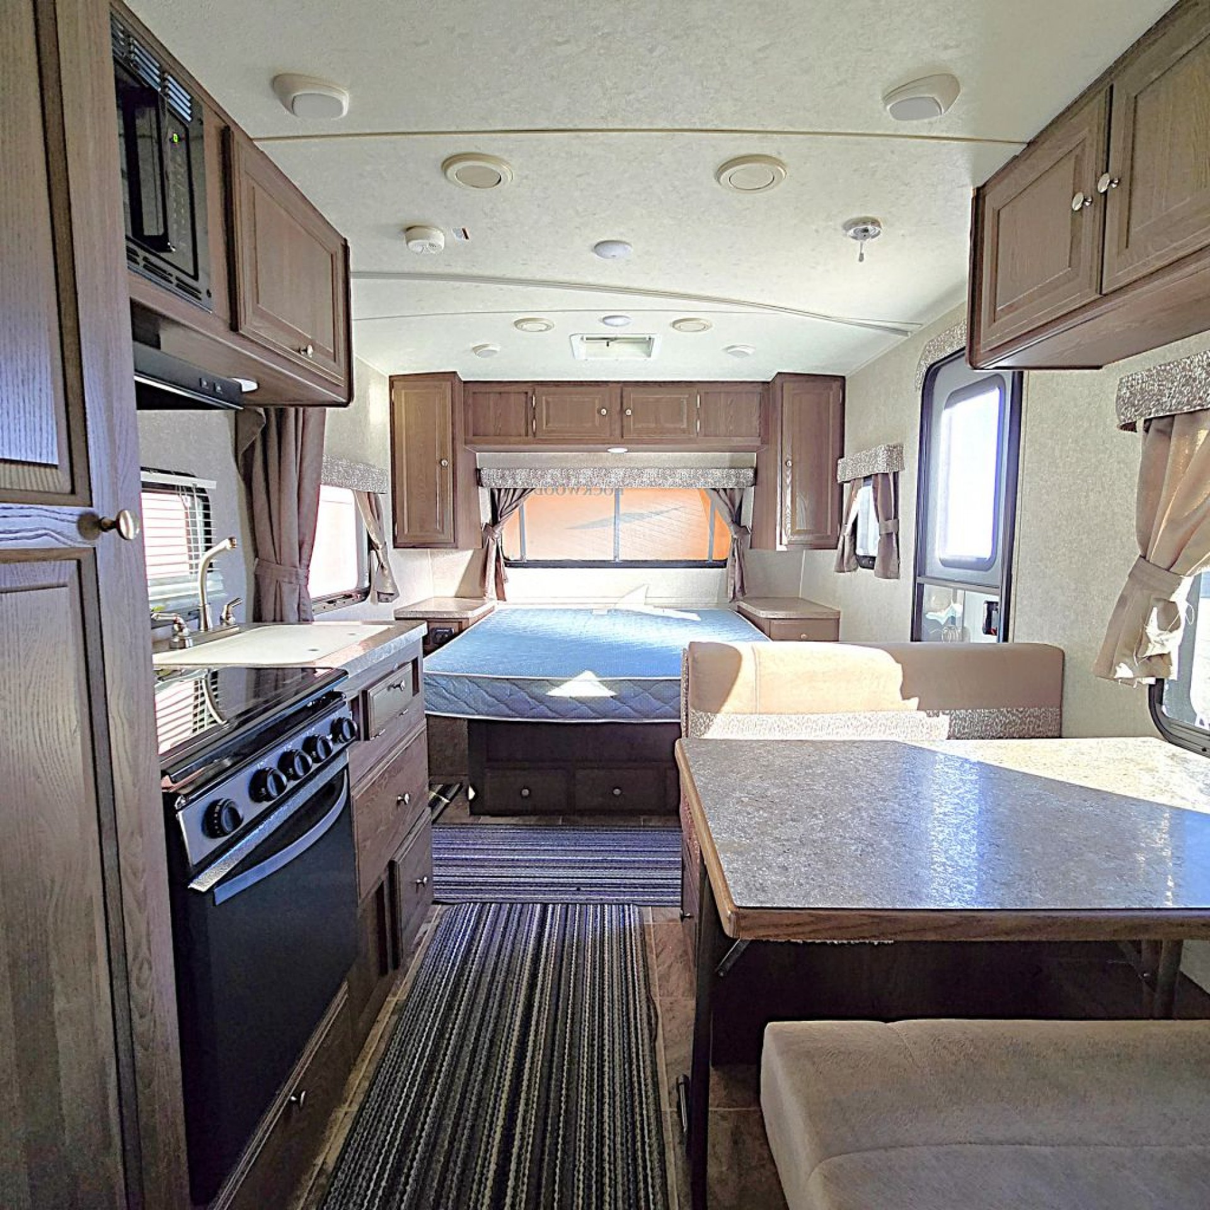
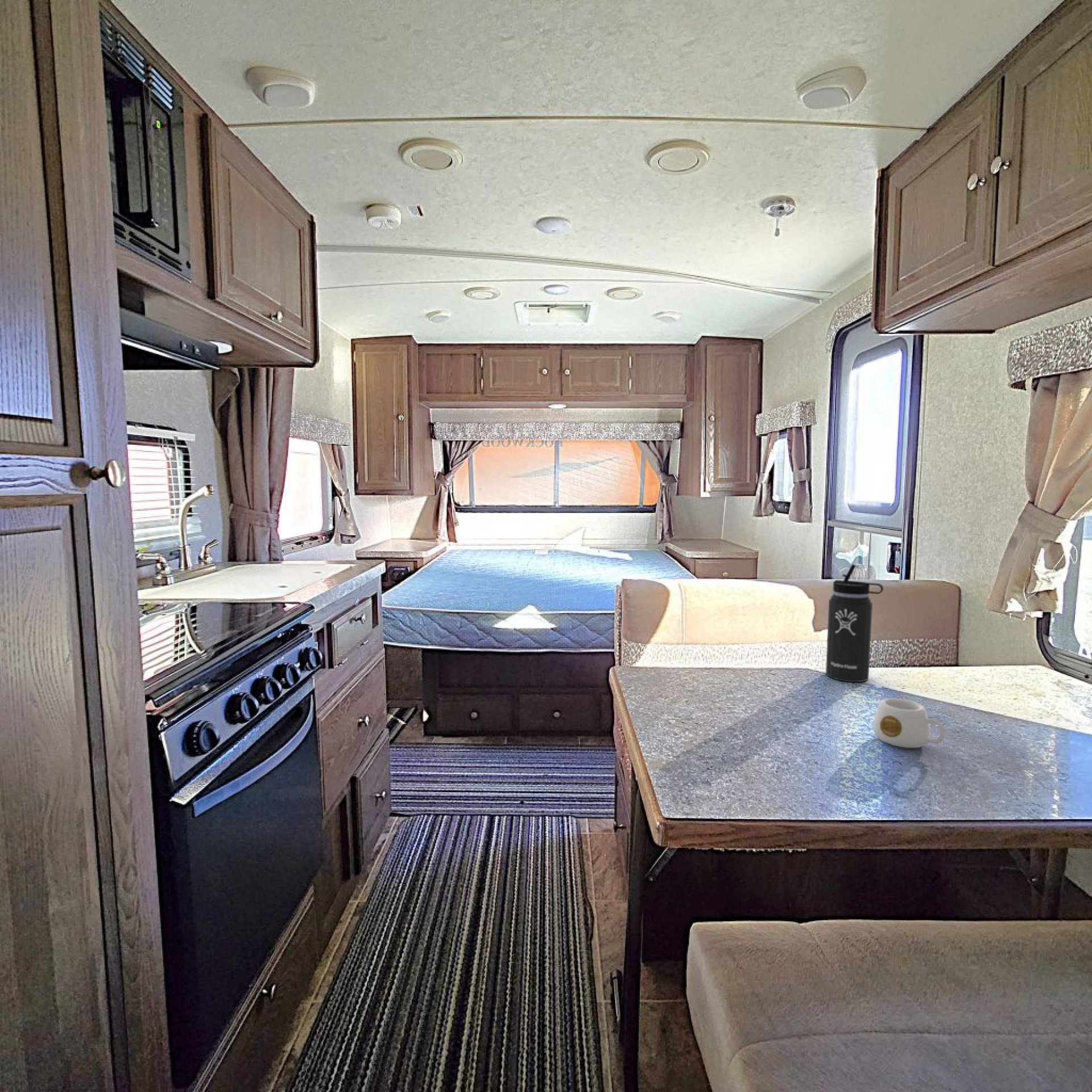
+ mug (909, 725)
+ thermos bottle (854, 621)
